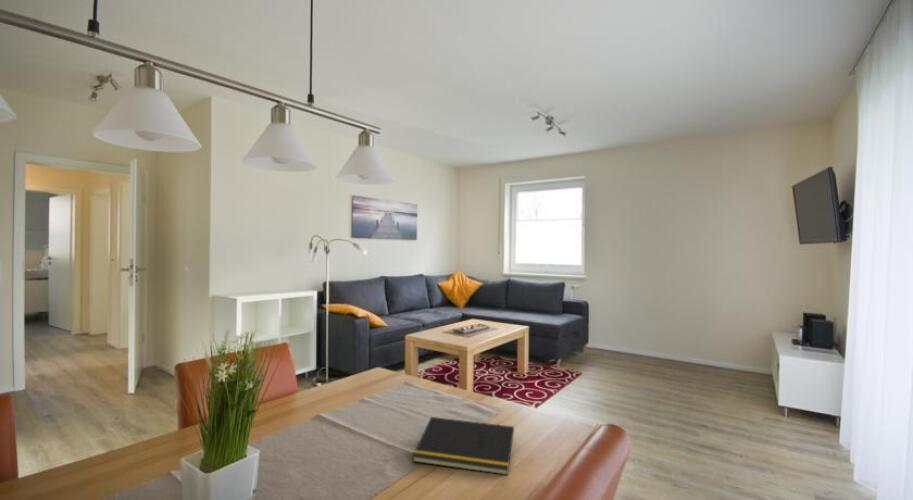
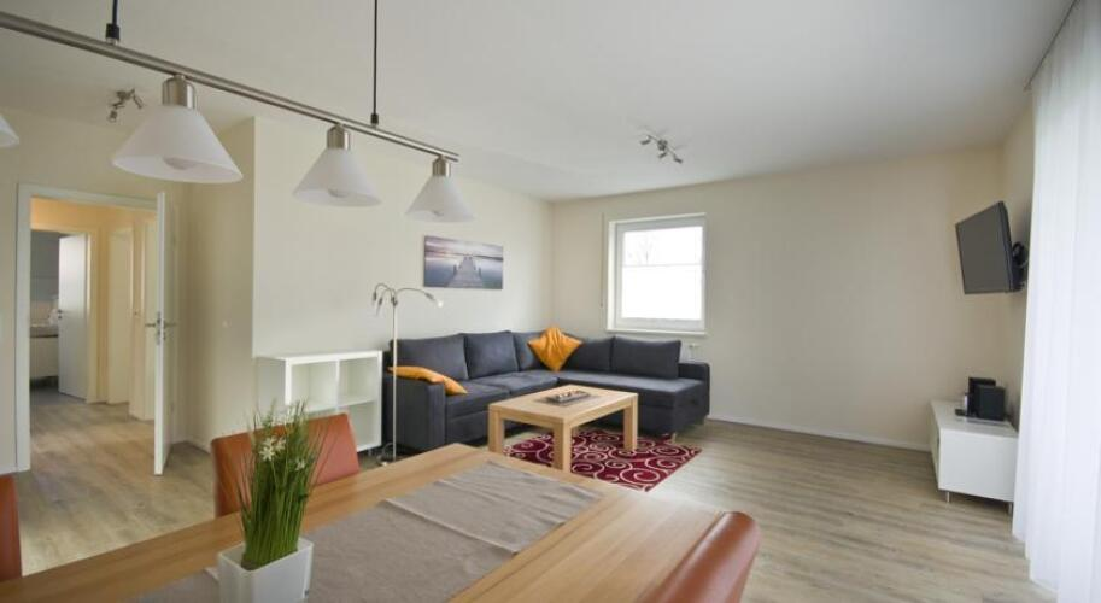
- notepad (465, 443)
